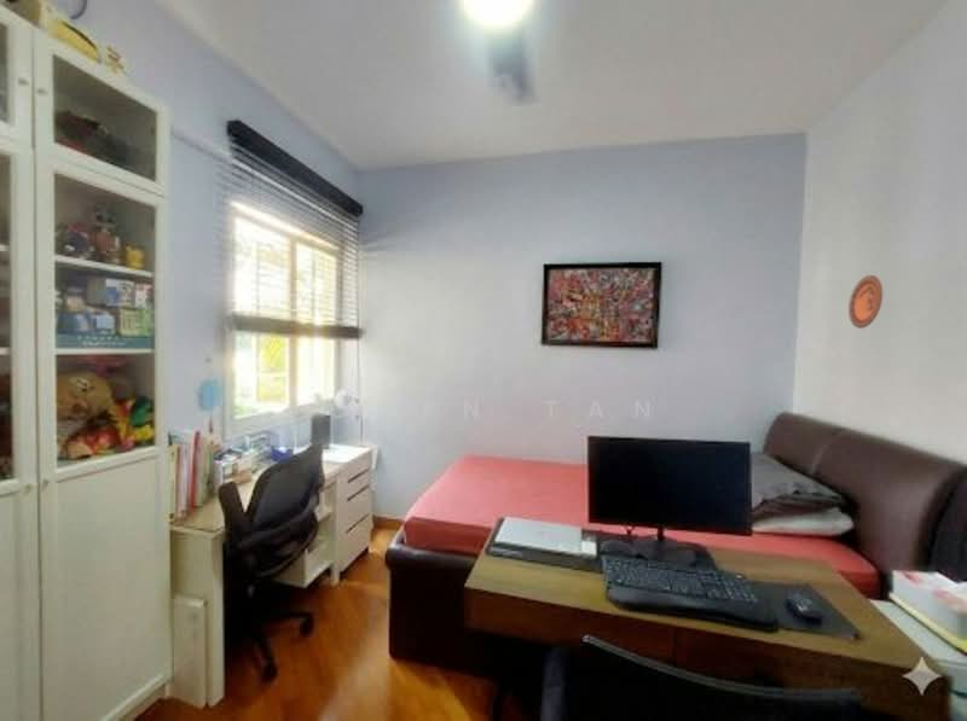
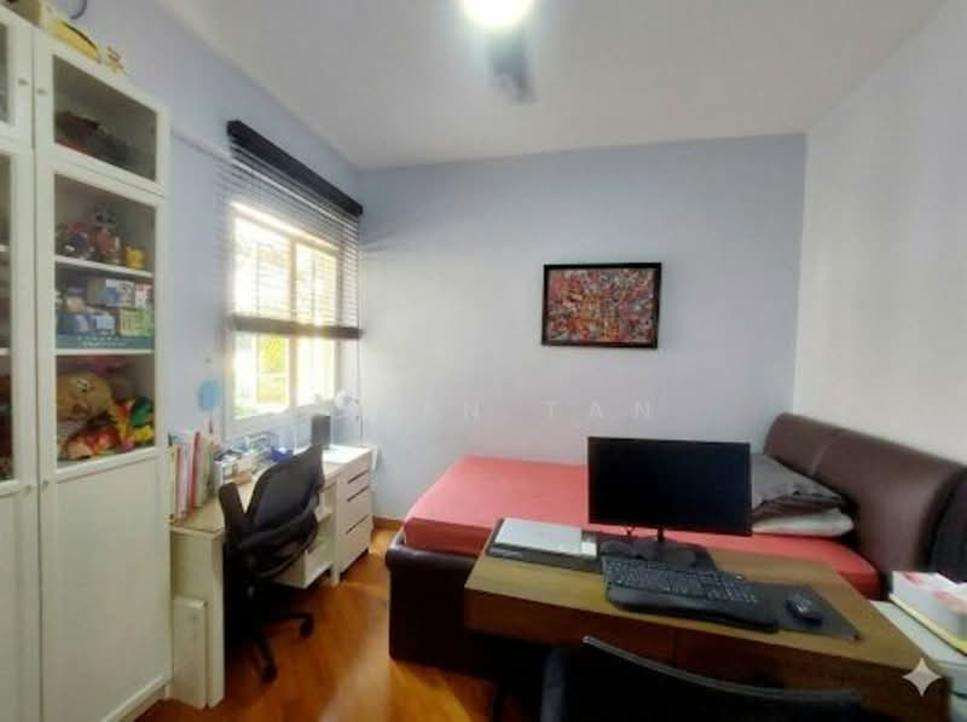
- decorative plate (865, 302)
